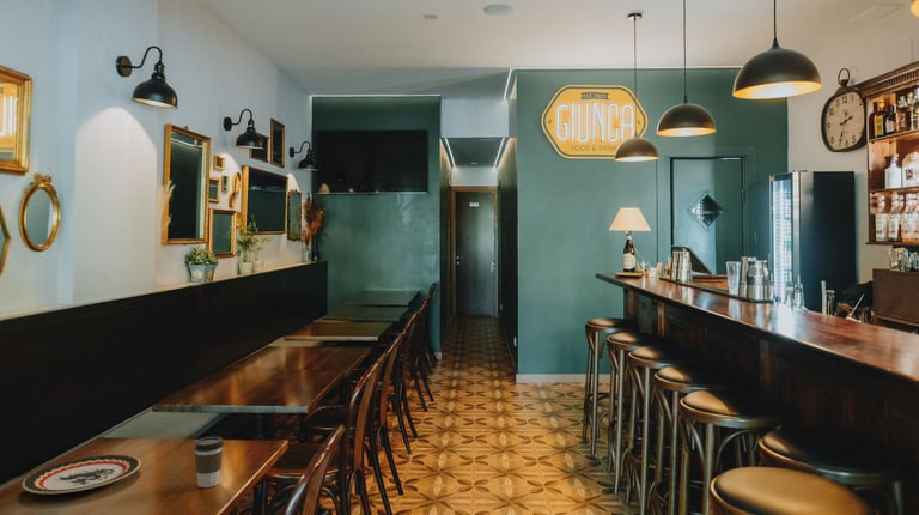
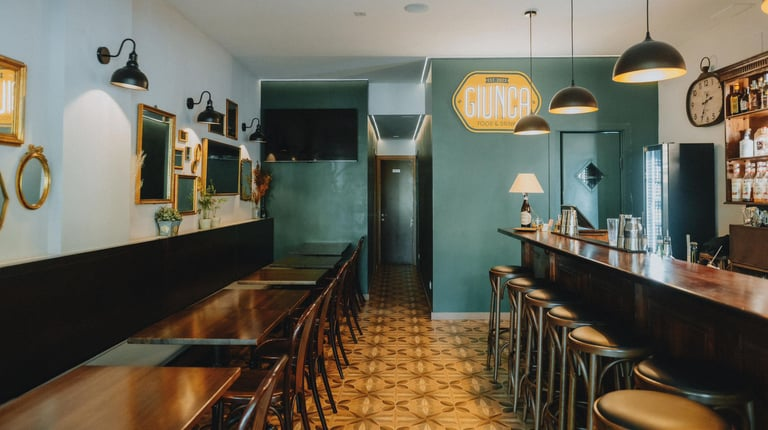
- coffee cup (208, 461)
- plate (84, 475)
